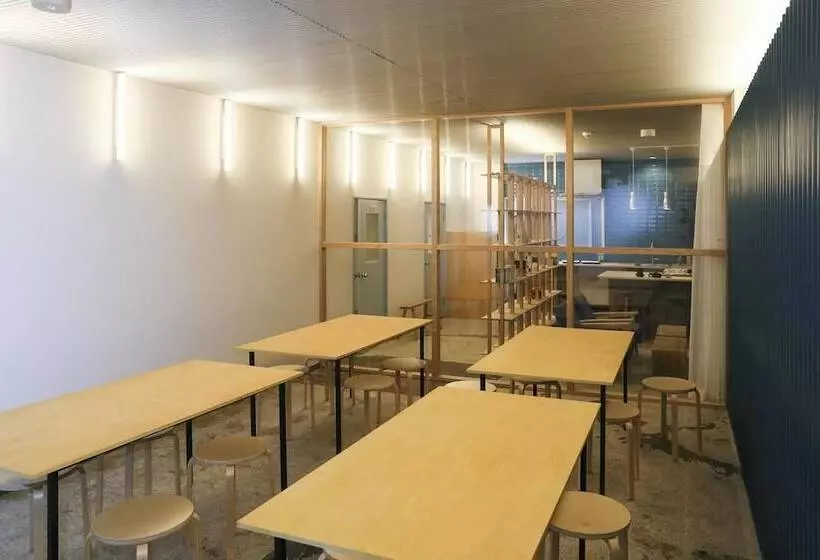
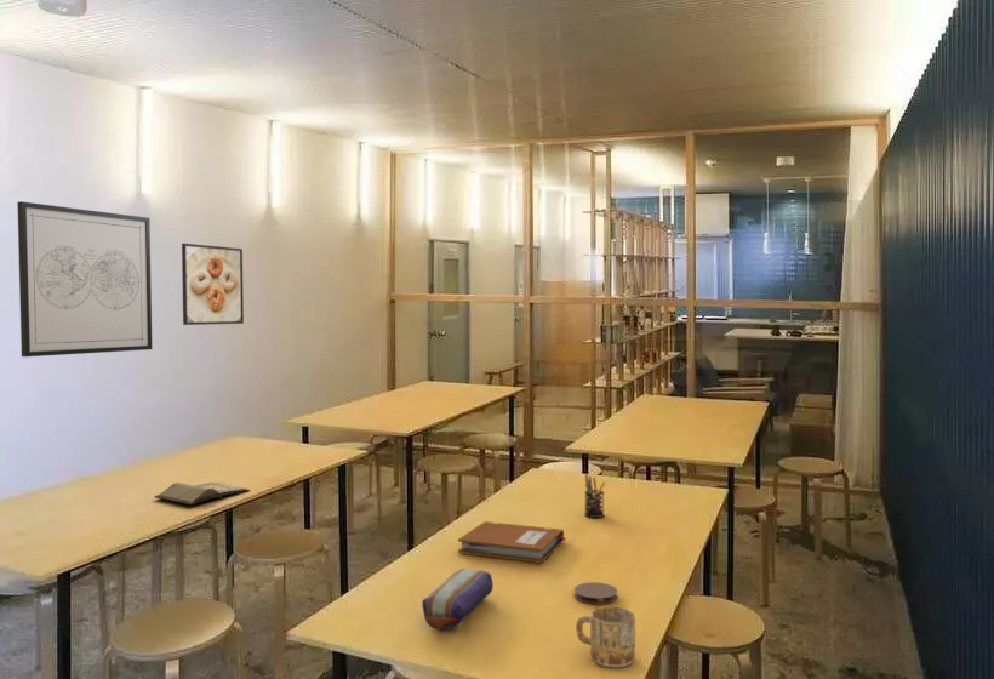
+ pencil case (459, 595)
+ mug (604, 634)
+ hardback book (204, 489)
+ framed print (213, 285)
+ wall art (90, 281)
+ coaster (595, 593)
+ notebook (514, 540)
+ pen holder (592, 495)
